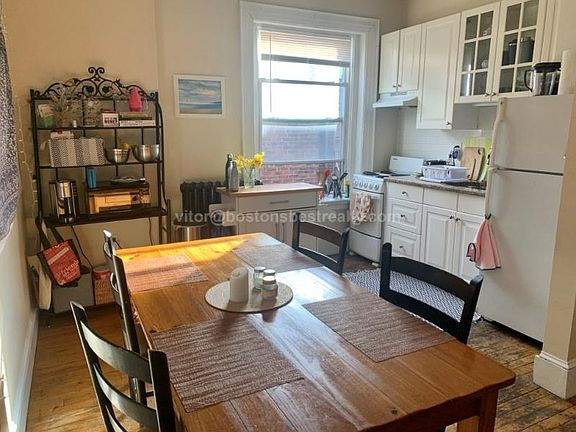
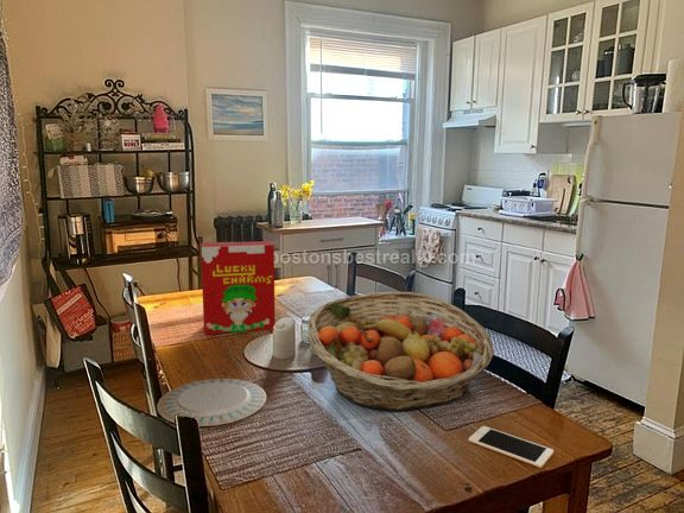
+ chinaware (213, 398)
+ cereal box (238, 286)
+ cell phone (509, 445)
+ fruit basket (399, 346)
